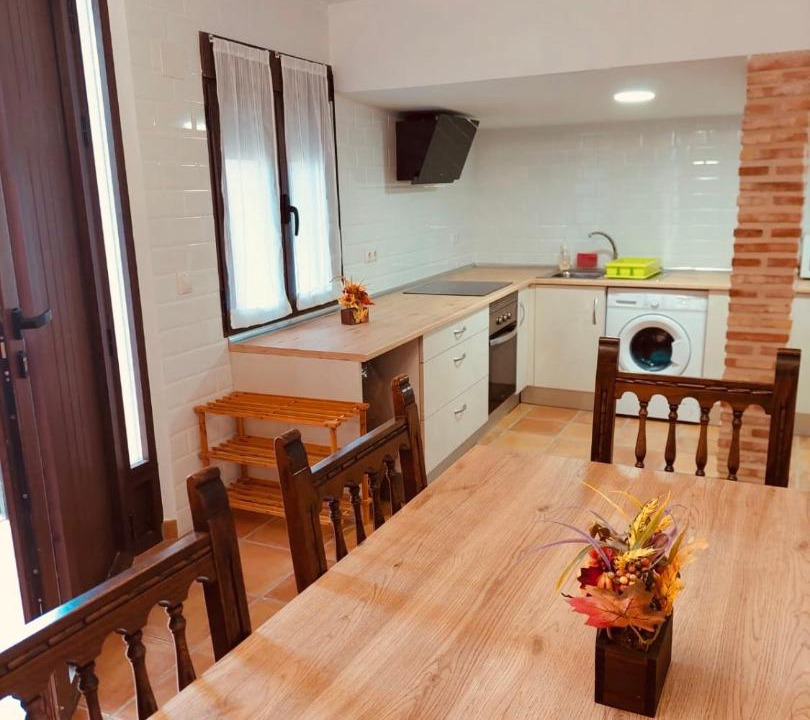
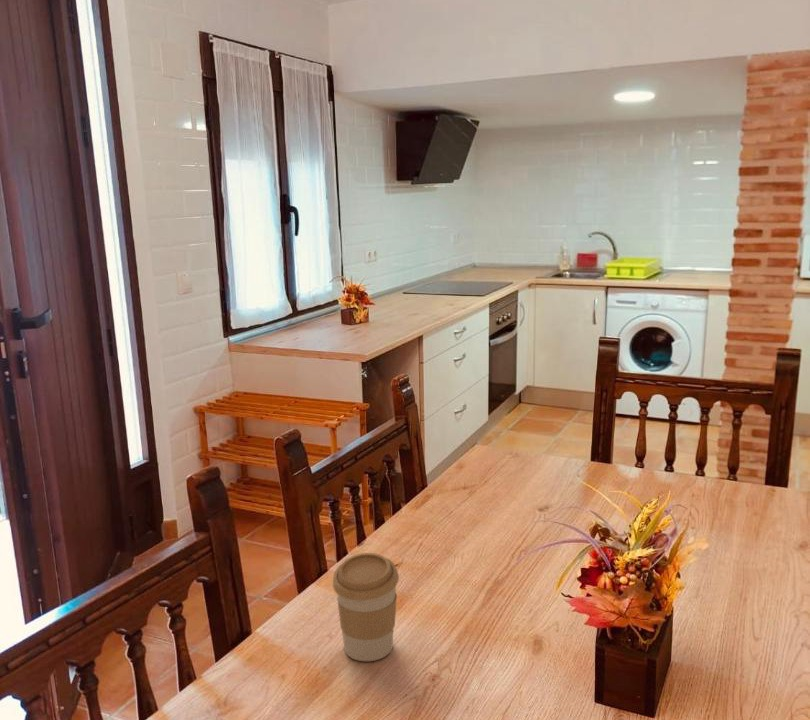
+ coffee cup (366, 605)
